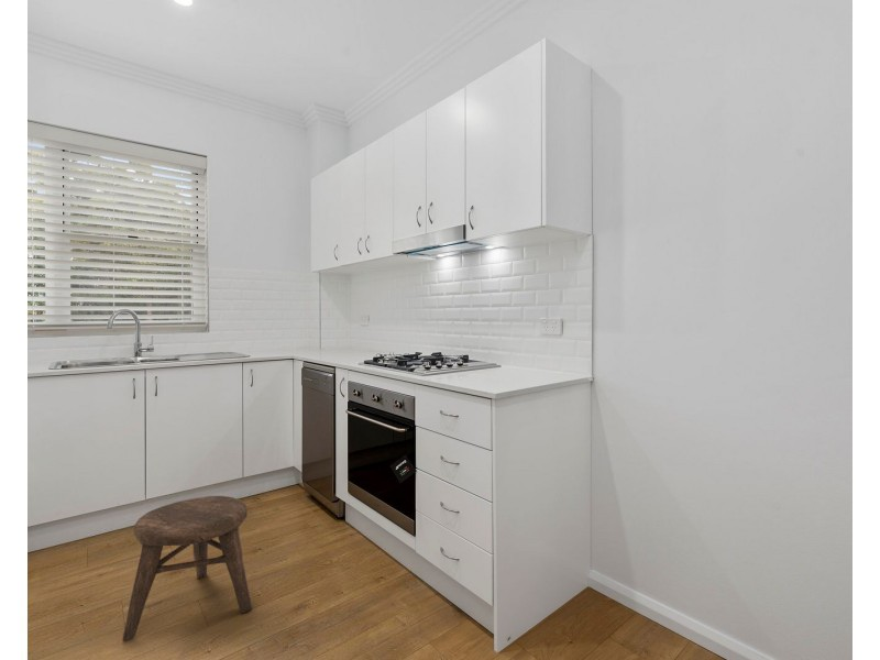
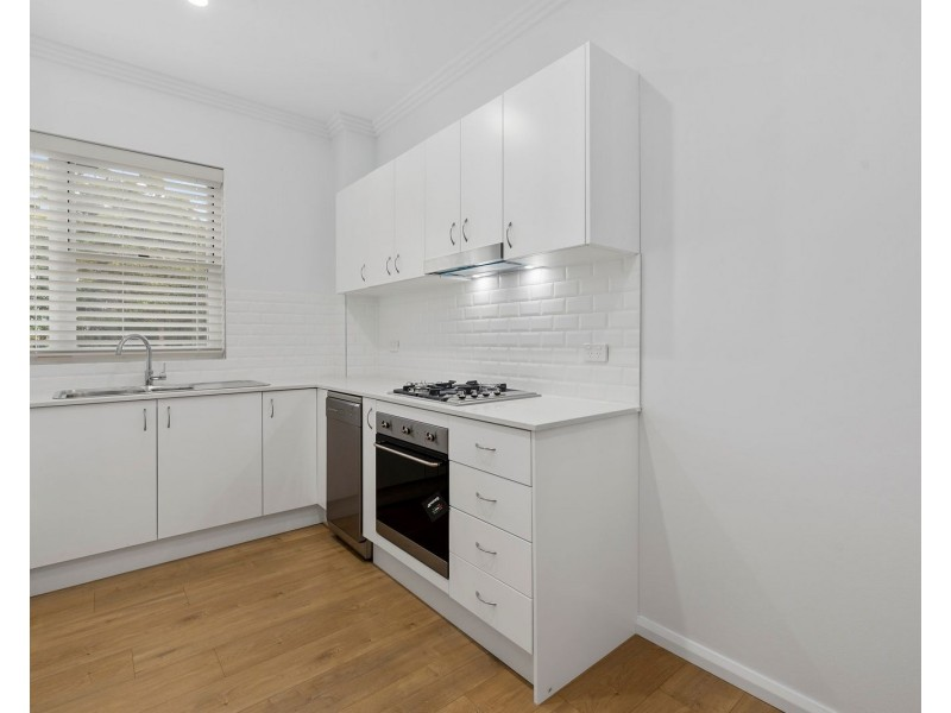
- stool (198, 559)
